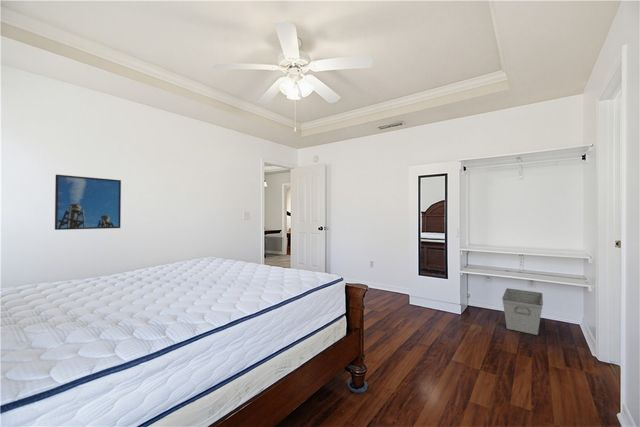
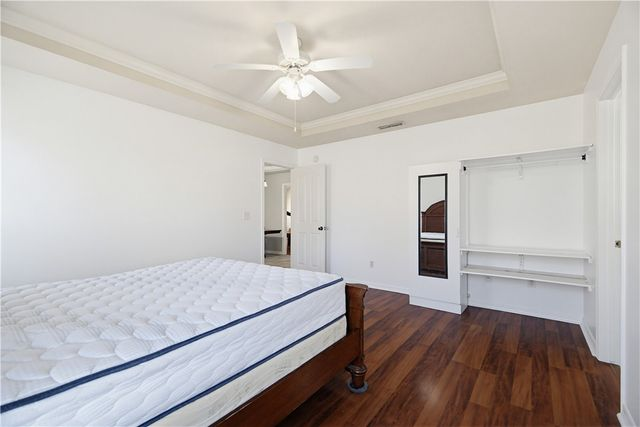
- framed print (90, 203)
- storage bin (522, 309)
